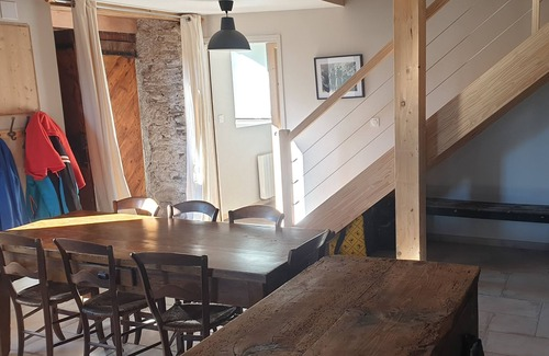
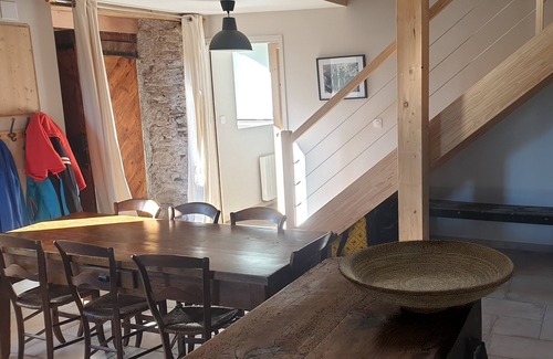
+ decorative bowl (422, 281)
